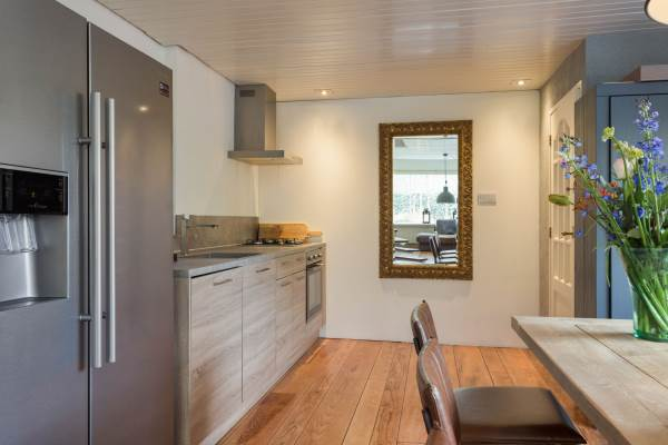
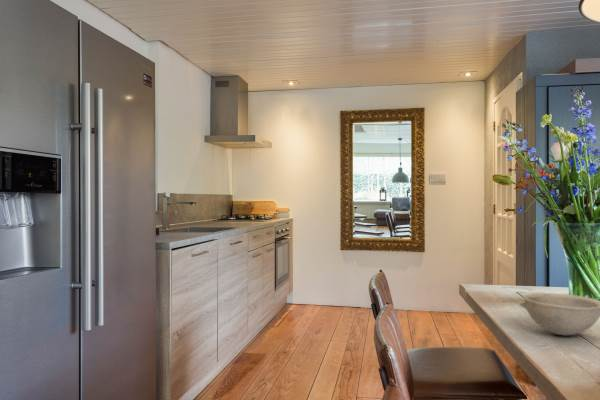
+ bowl (561, 316)
